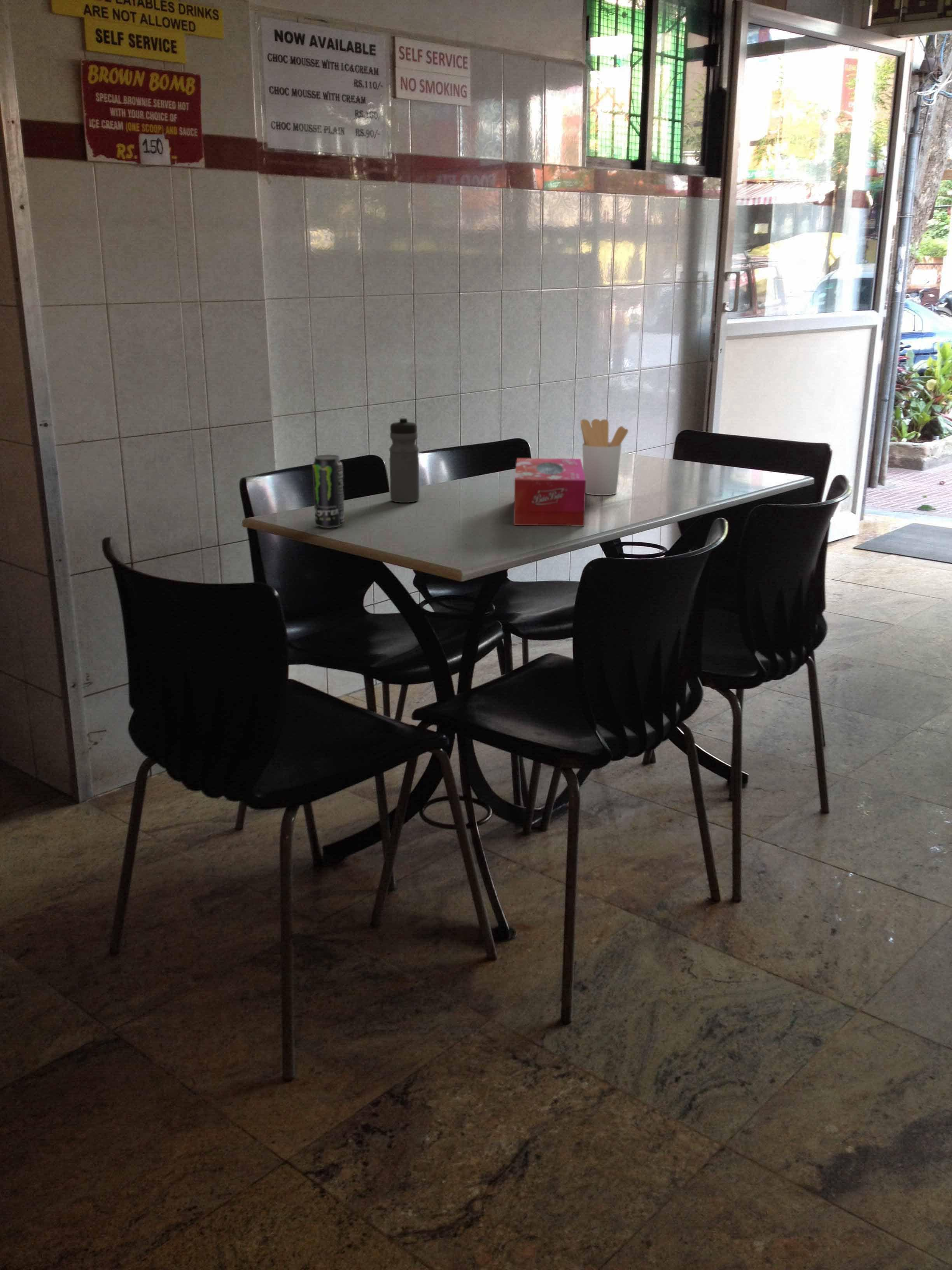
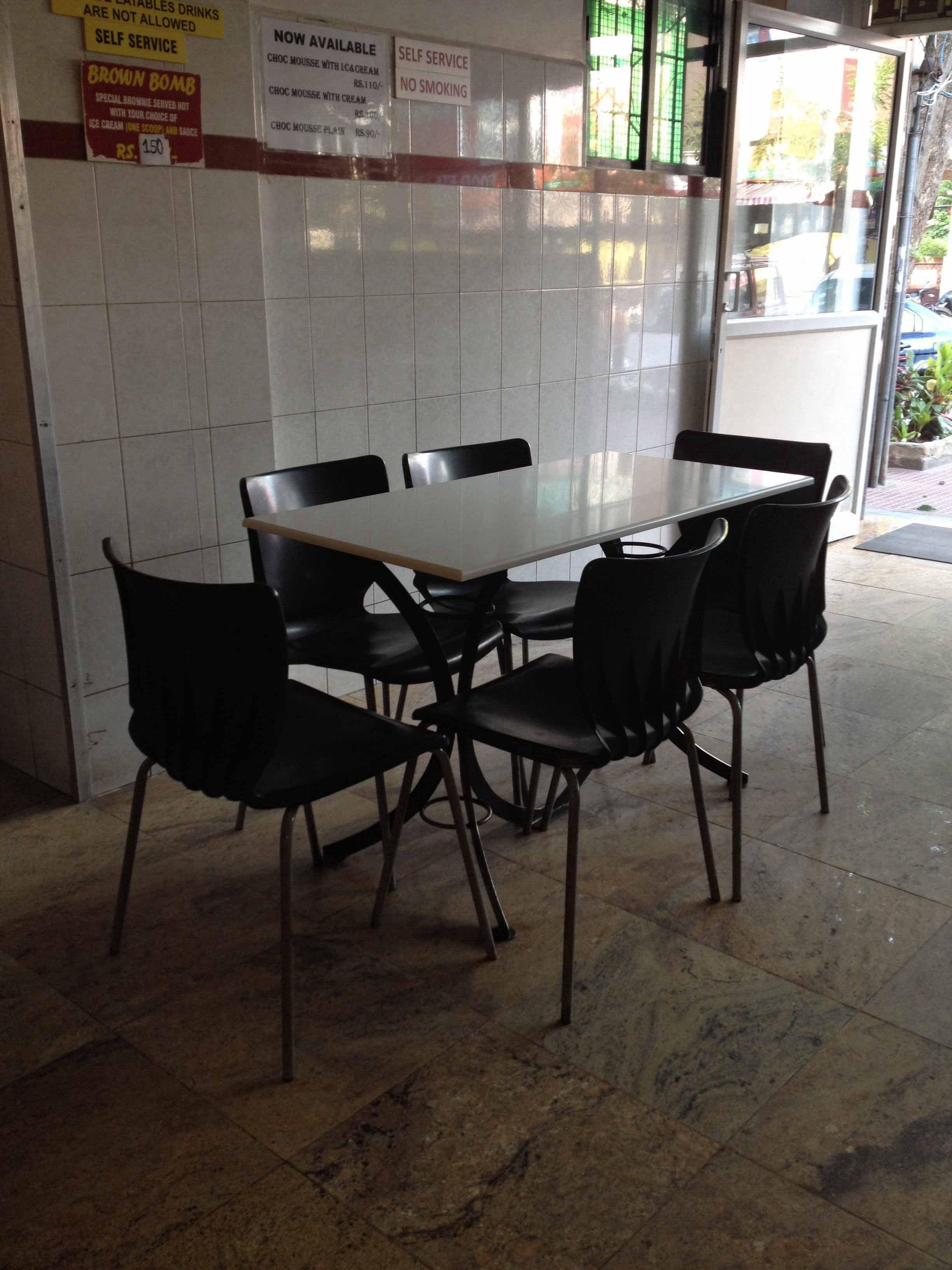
- water bottle (404, 459)
- beverage can (328, 491)
- utensil holder (598, 455)
- tissue box (549, 490)
